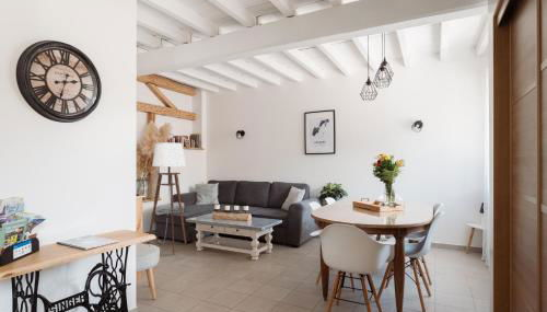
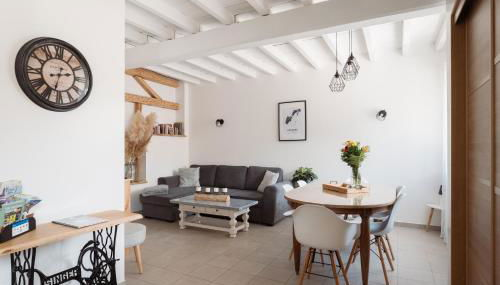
- floor lamp (168, 193)
